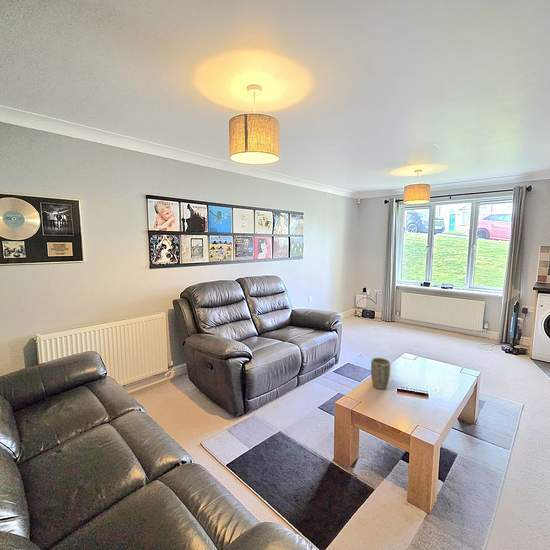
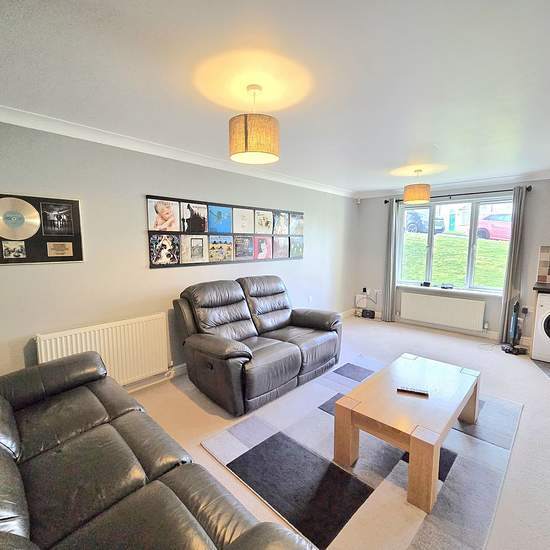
- plant pot (380, 373)
